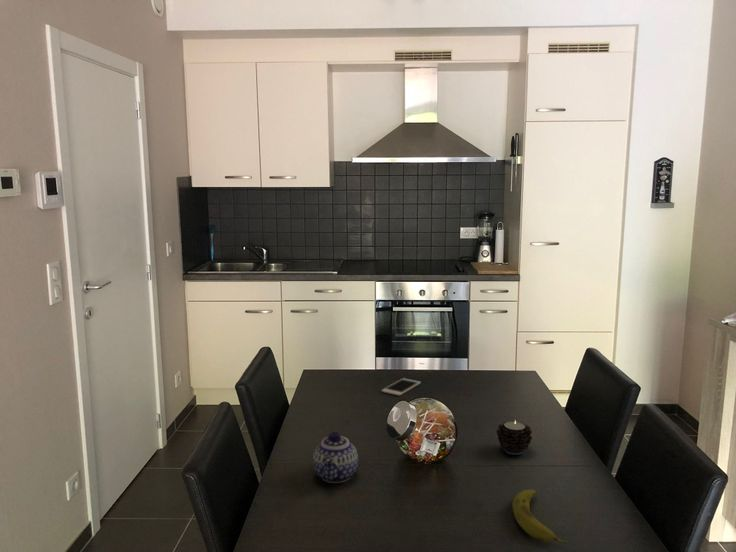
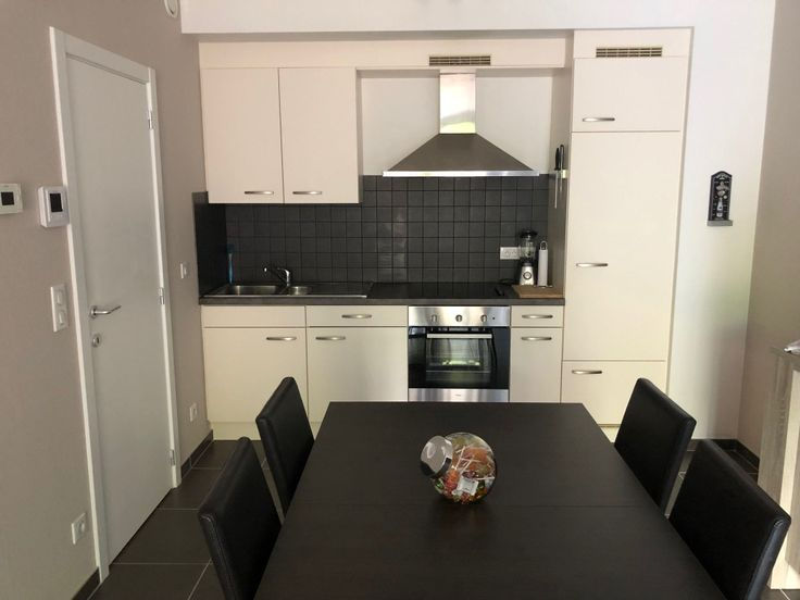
- teapot (335, 455)
- candle (514, 435)
- cell phone (401, 386)
- fruit (532, 515)
